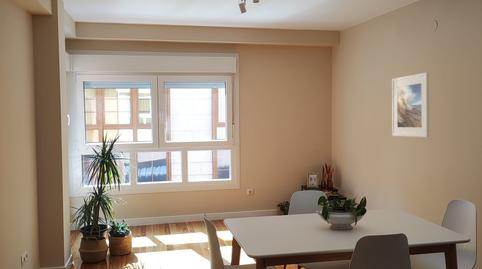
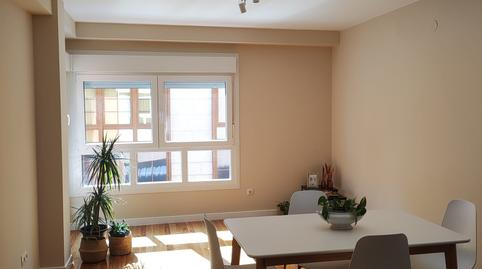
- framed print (409, 106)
